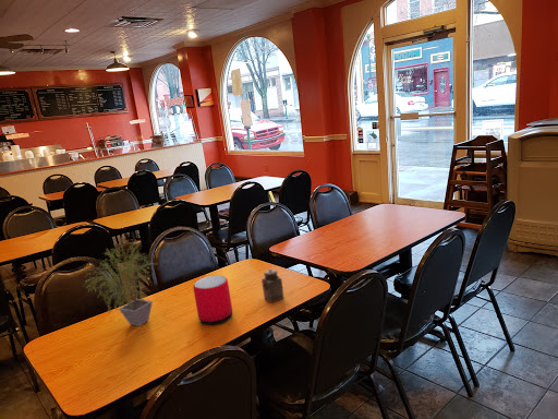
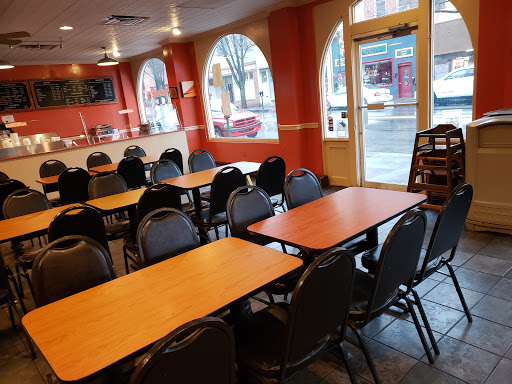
- salt shaker (271, 284)
- potted plant (123, 283)
- speaker (213, 299)
